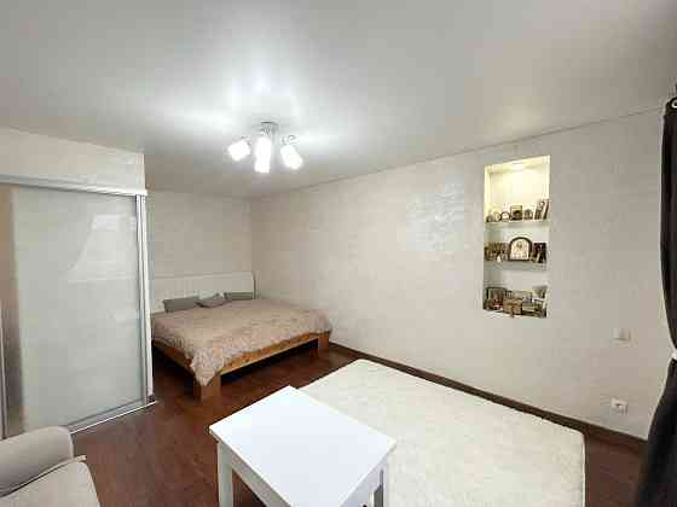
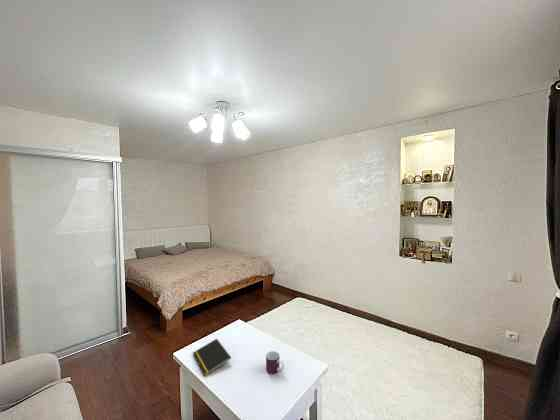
+ notepad (211, 355)
+ mug (275, 363)
